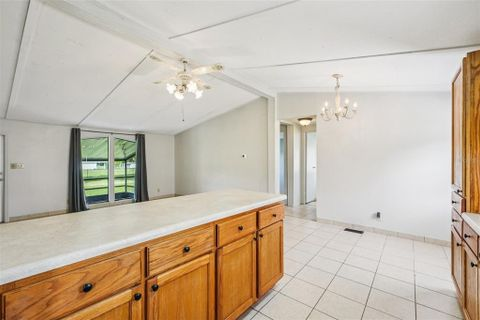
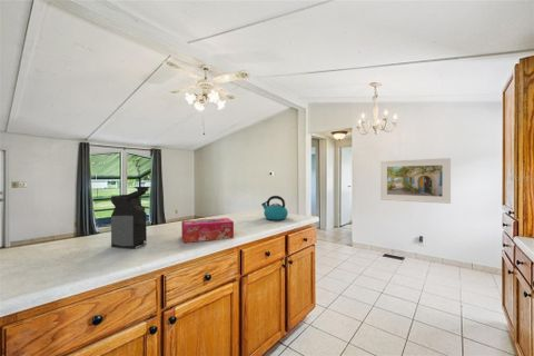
+ coffee maker (130, 216)
+ tissue box (207, 229)
+ kettle (274, 207)
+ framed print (413, 180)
